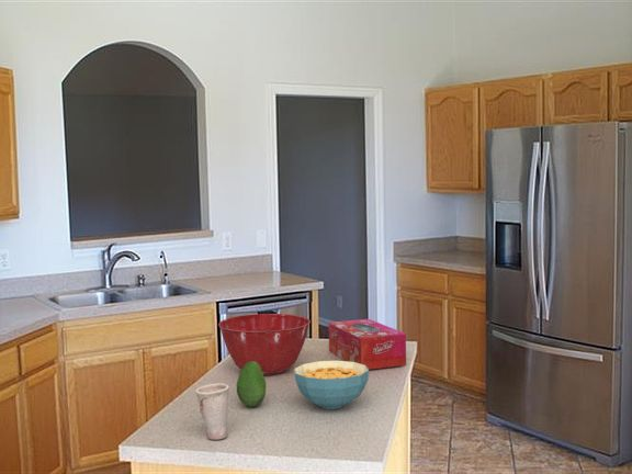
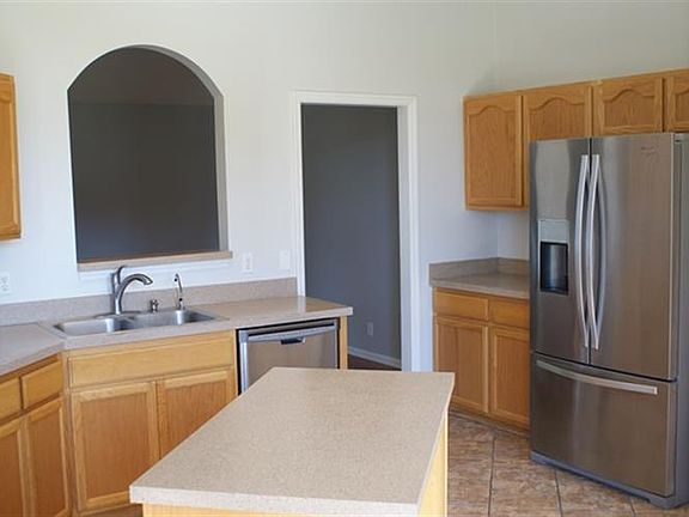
- tissue box (365, 342)
- fruit (250, 383)
- cup (212, 411)
- cereal bowl (331, 387)
- mixing bowl (264, 345)
